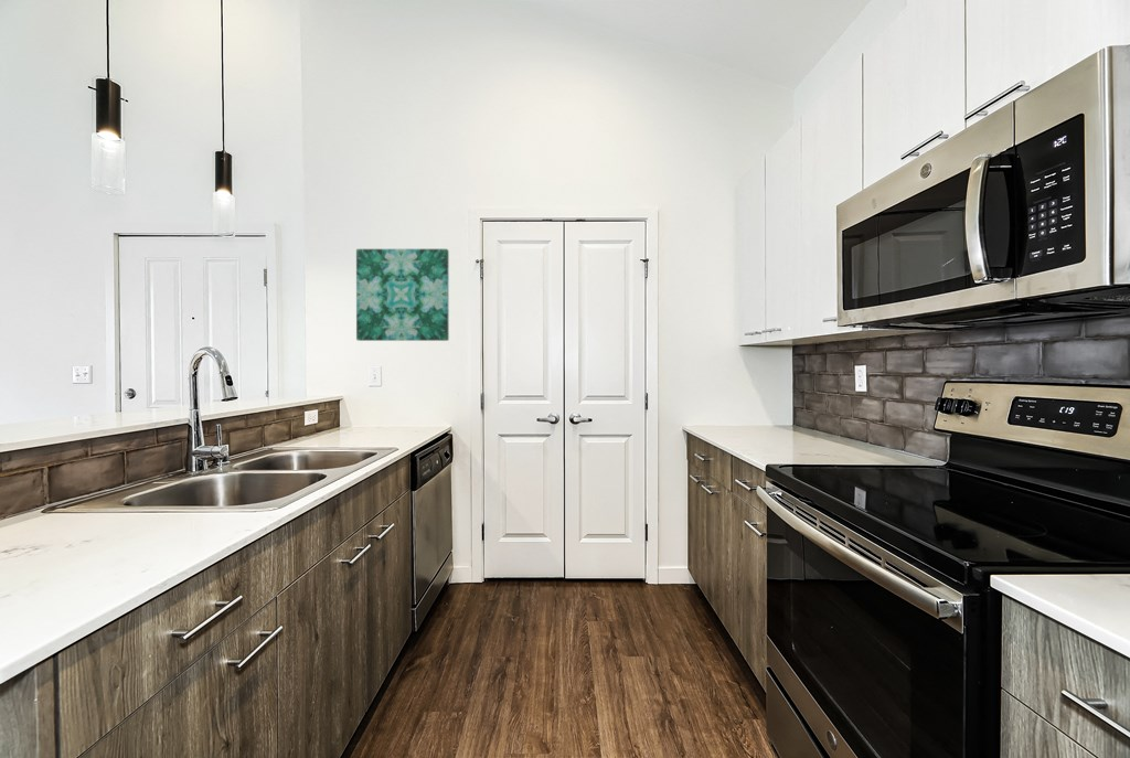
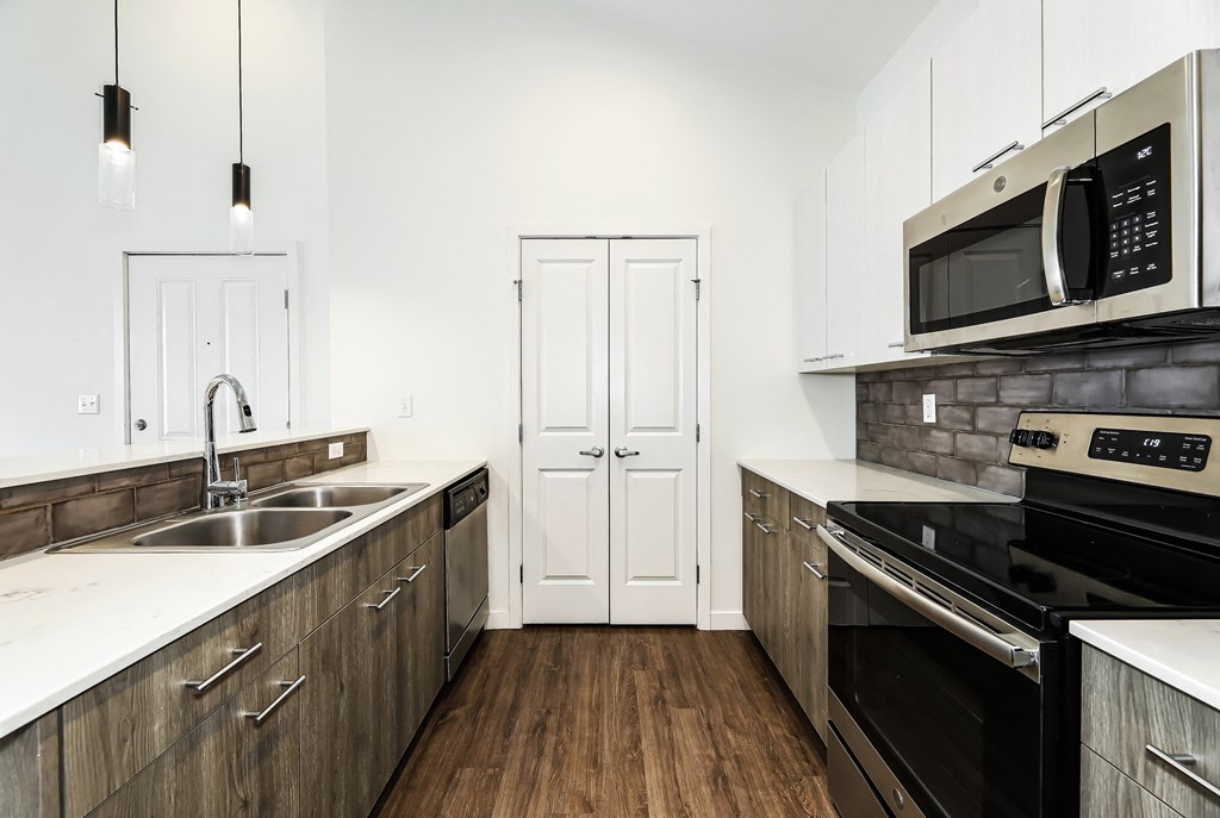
- wall art (403, 295)
